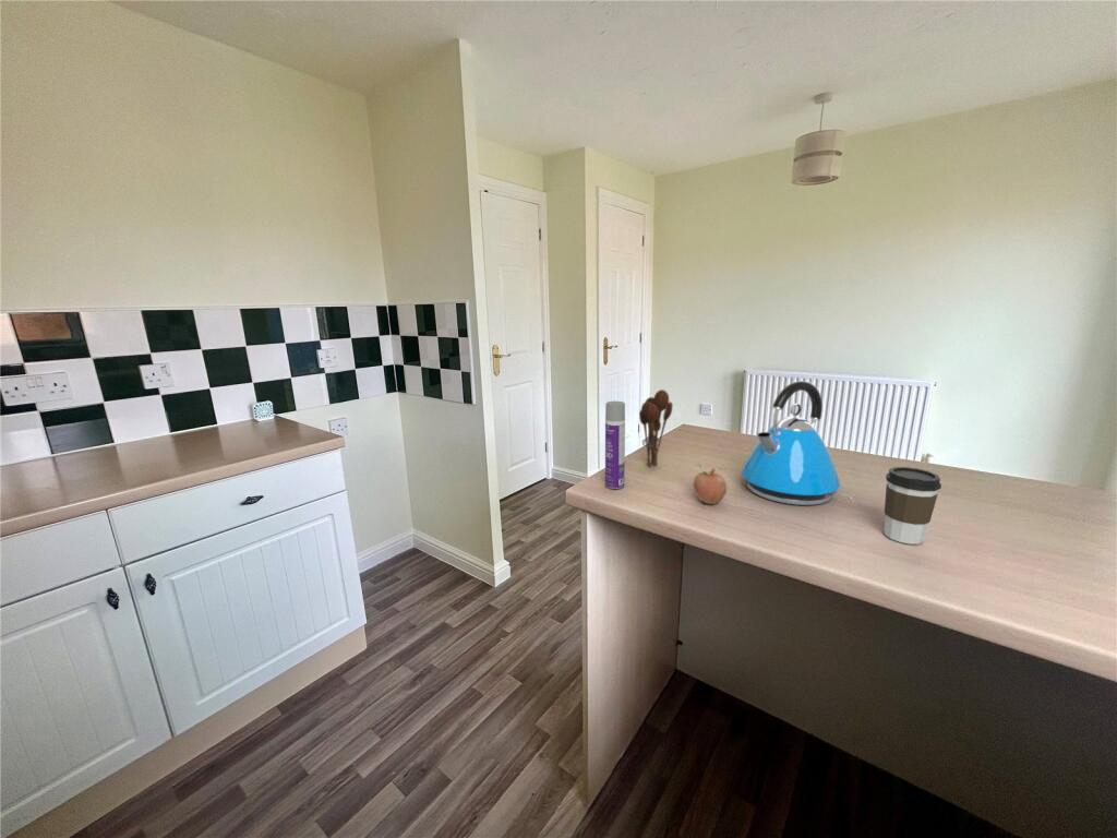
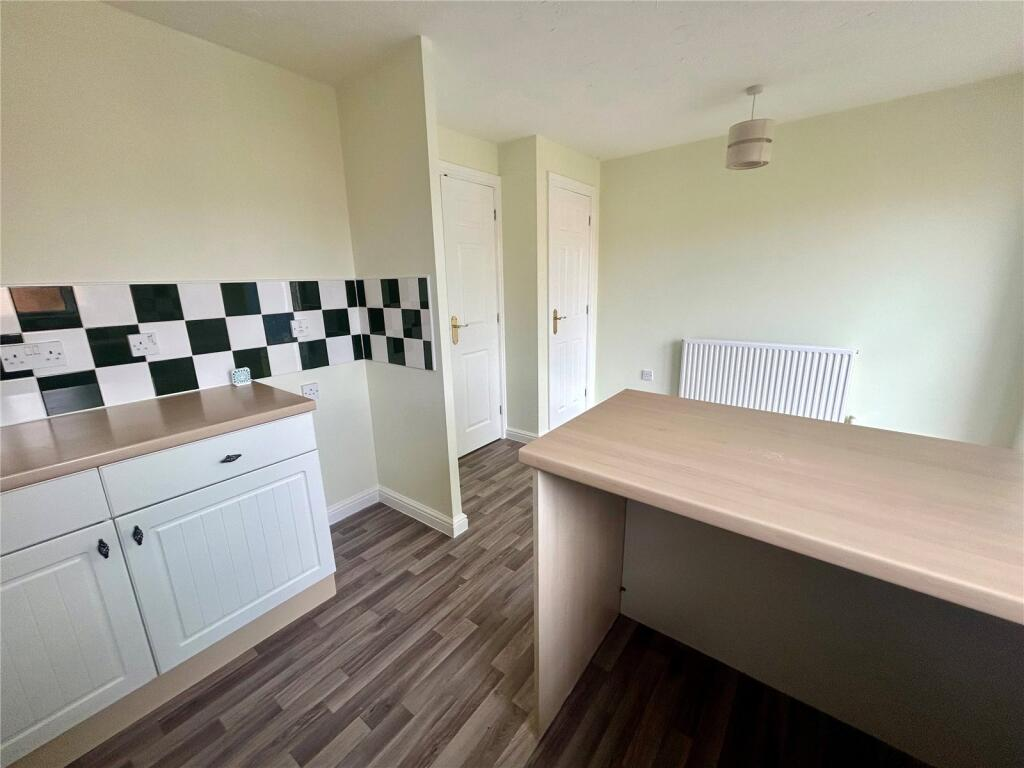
- fruit (709, 483)
- kettle (794, 435)
- aerosol can (614, 444)
- coffee cup (908, 505)
- utensil holder (654, 429)
